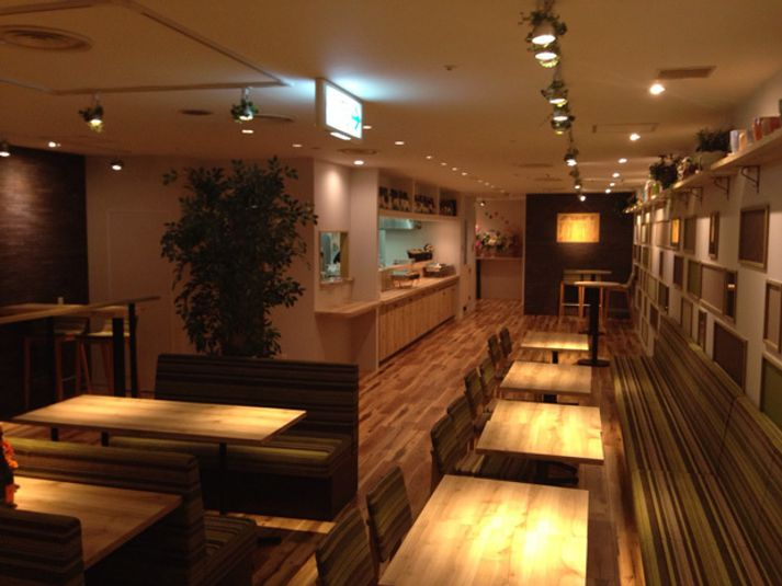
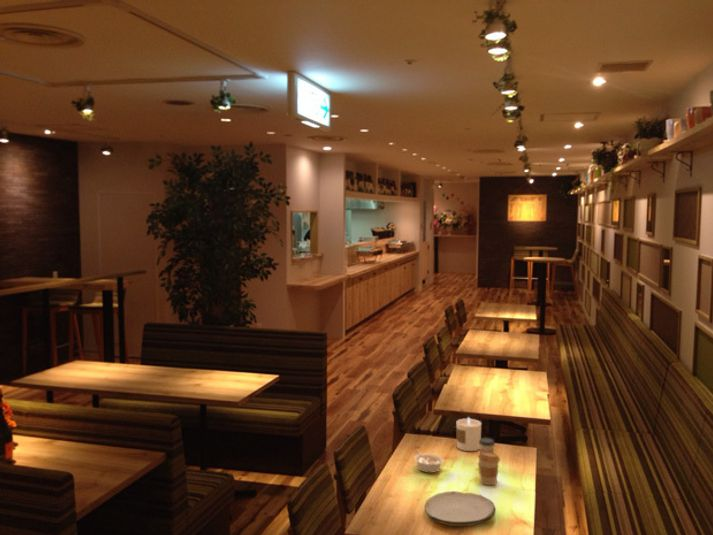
+ coffee cup (488, 467)
+ coffee cup (487, 451)
+ candle (468, 432)
+ plate (459, 509)
+ legume (427, 462)
